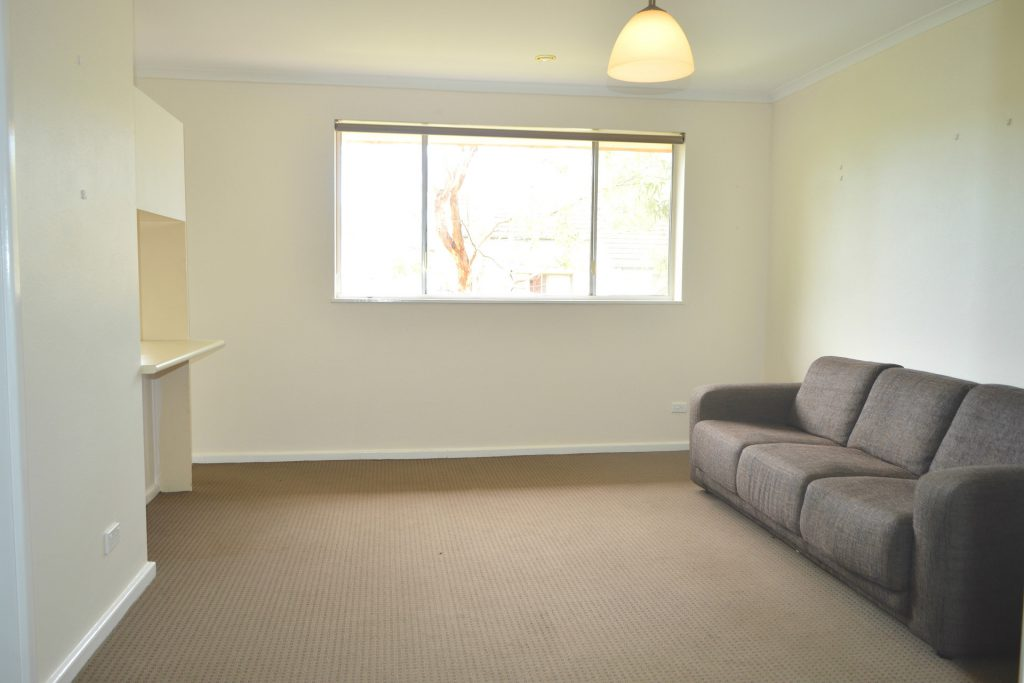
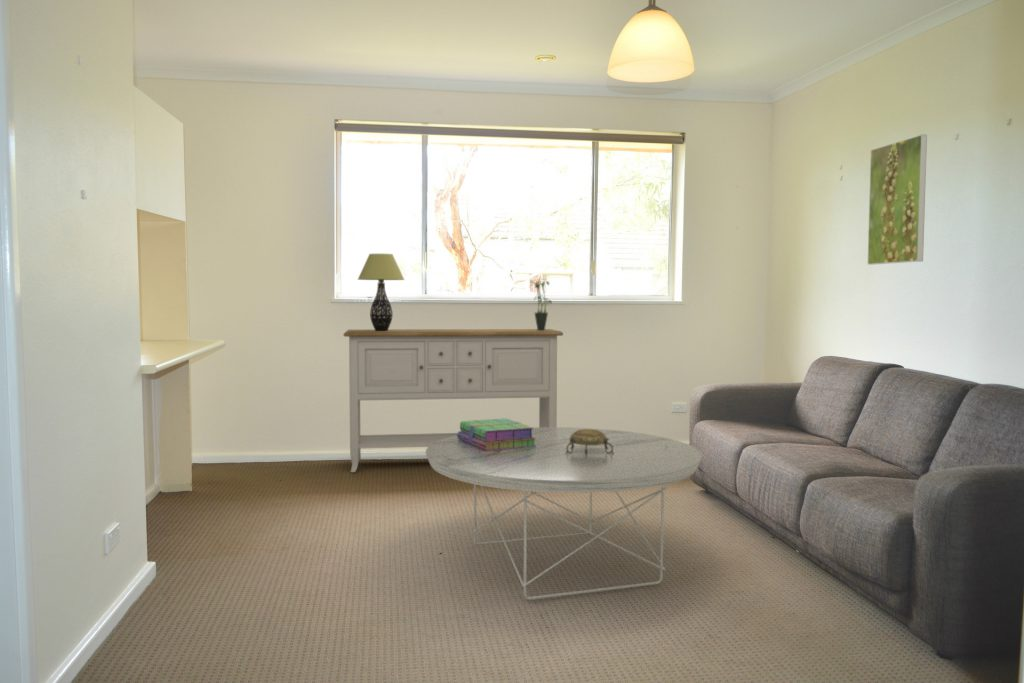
+ stack of books (496, 433)
+ coffee table (561, 506)
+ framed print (895, 203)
+ table lamp (381, 292)
+ sideboard (453, 397)
+ potted plant (541, 304)
+ decorative bowl (587, 441)
